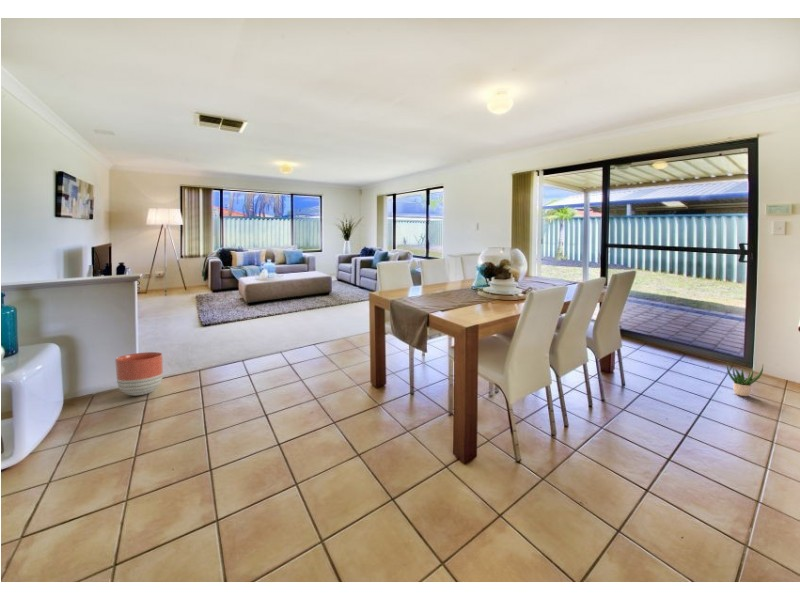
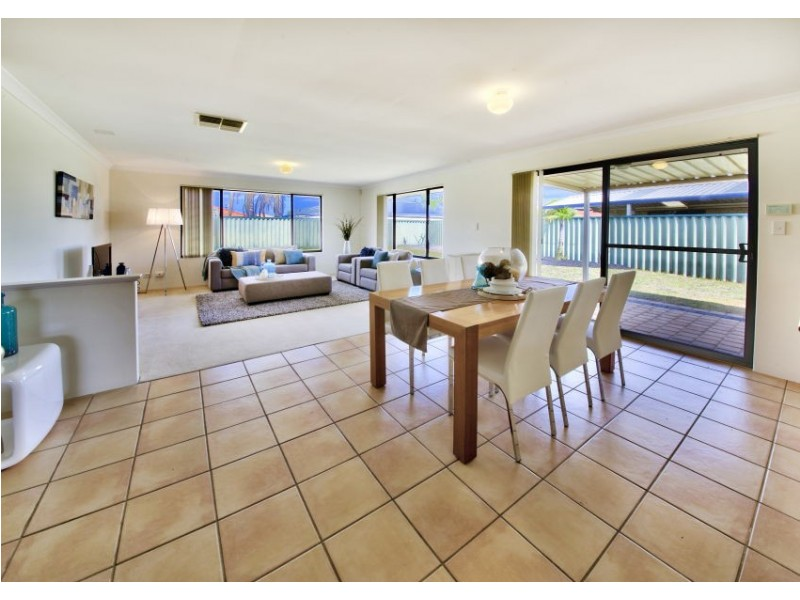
- potted plant (743, 377)
- planter (140, 375)
